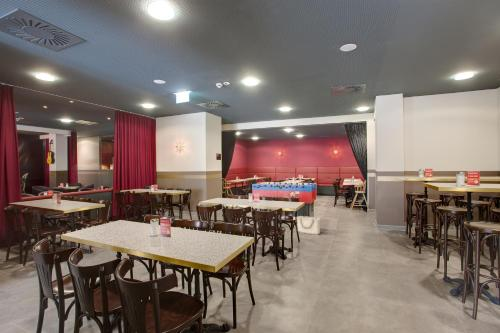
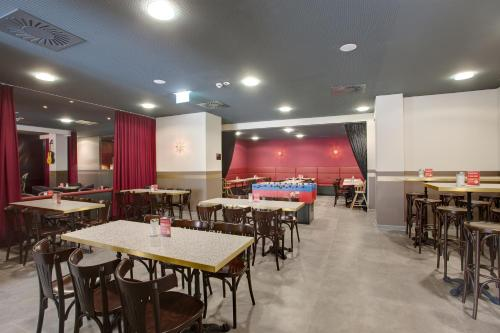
- storage bin (308, 225)
